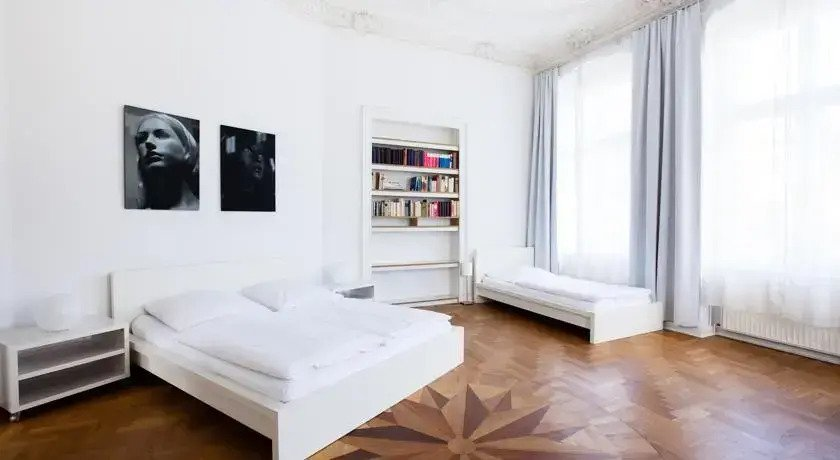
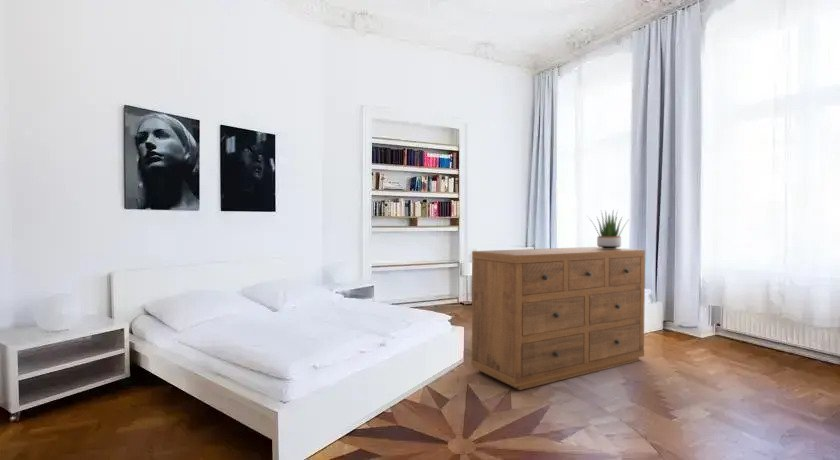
+ dresser (562, 308)
+ potted plant (609, 228)
